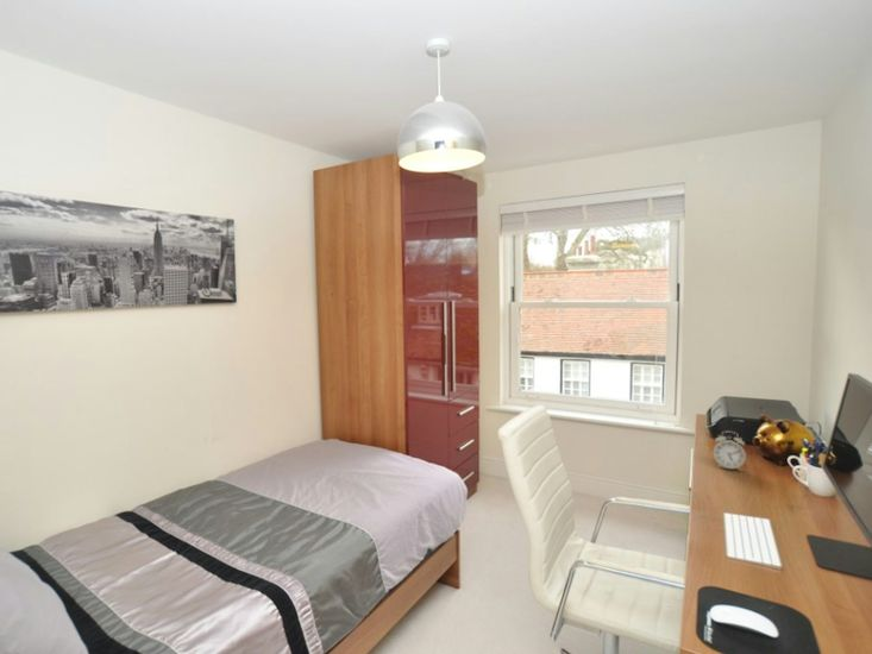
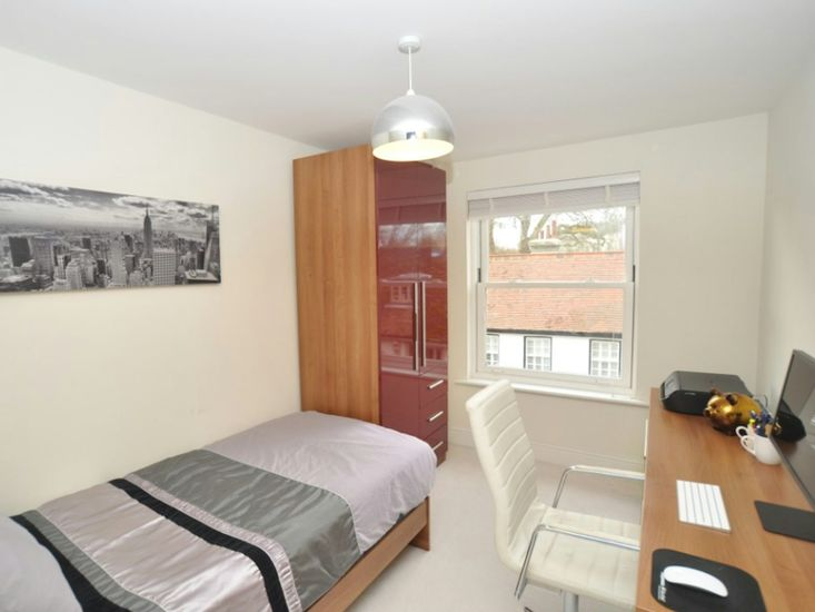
- alarm clock (728, 449)
